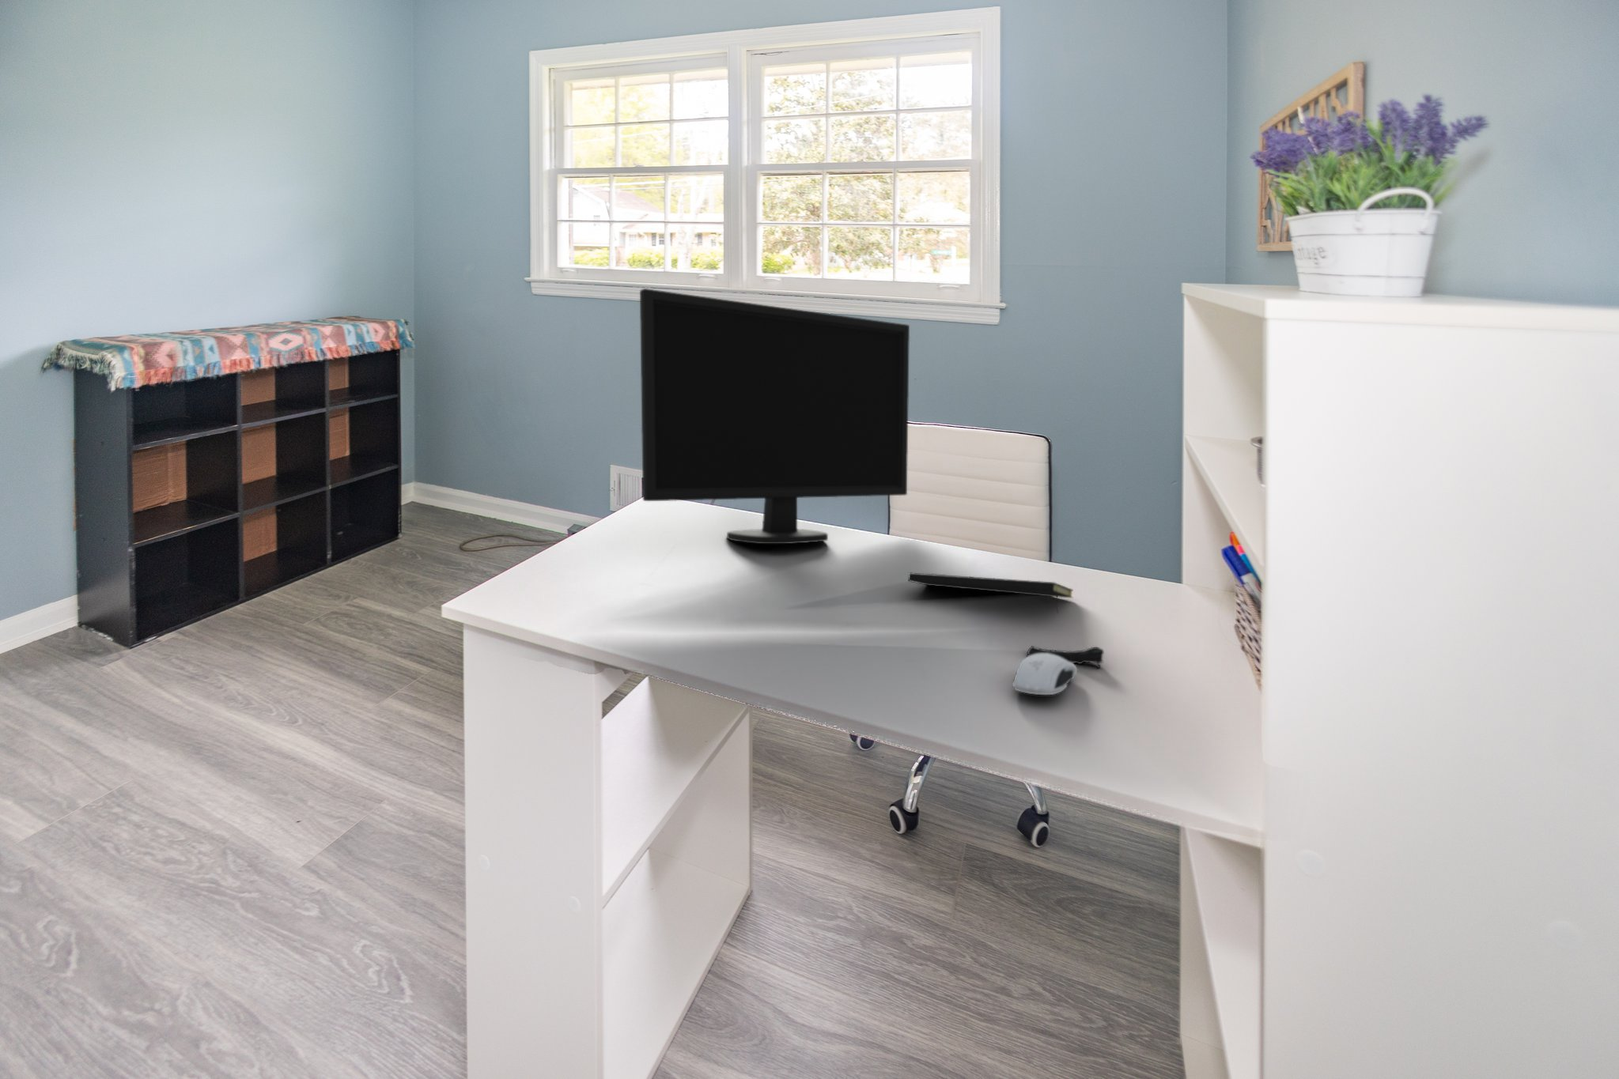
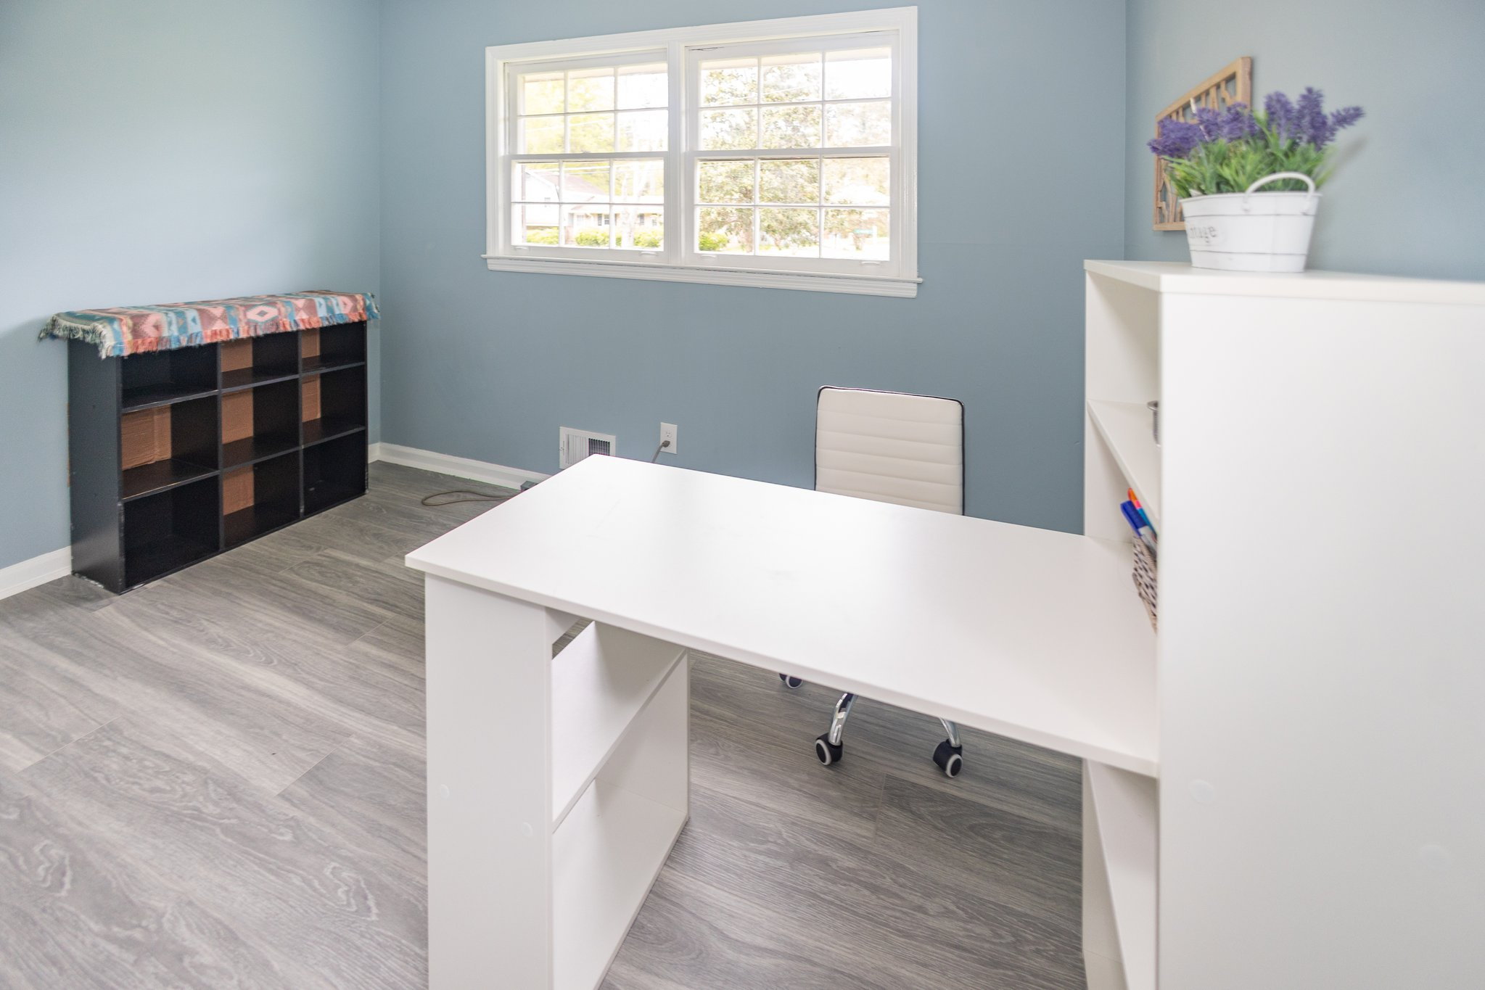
- computer mouse (1052, 664)
- monitor (777, 426)
- notepad (991, 585)
